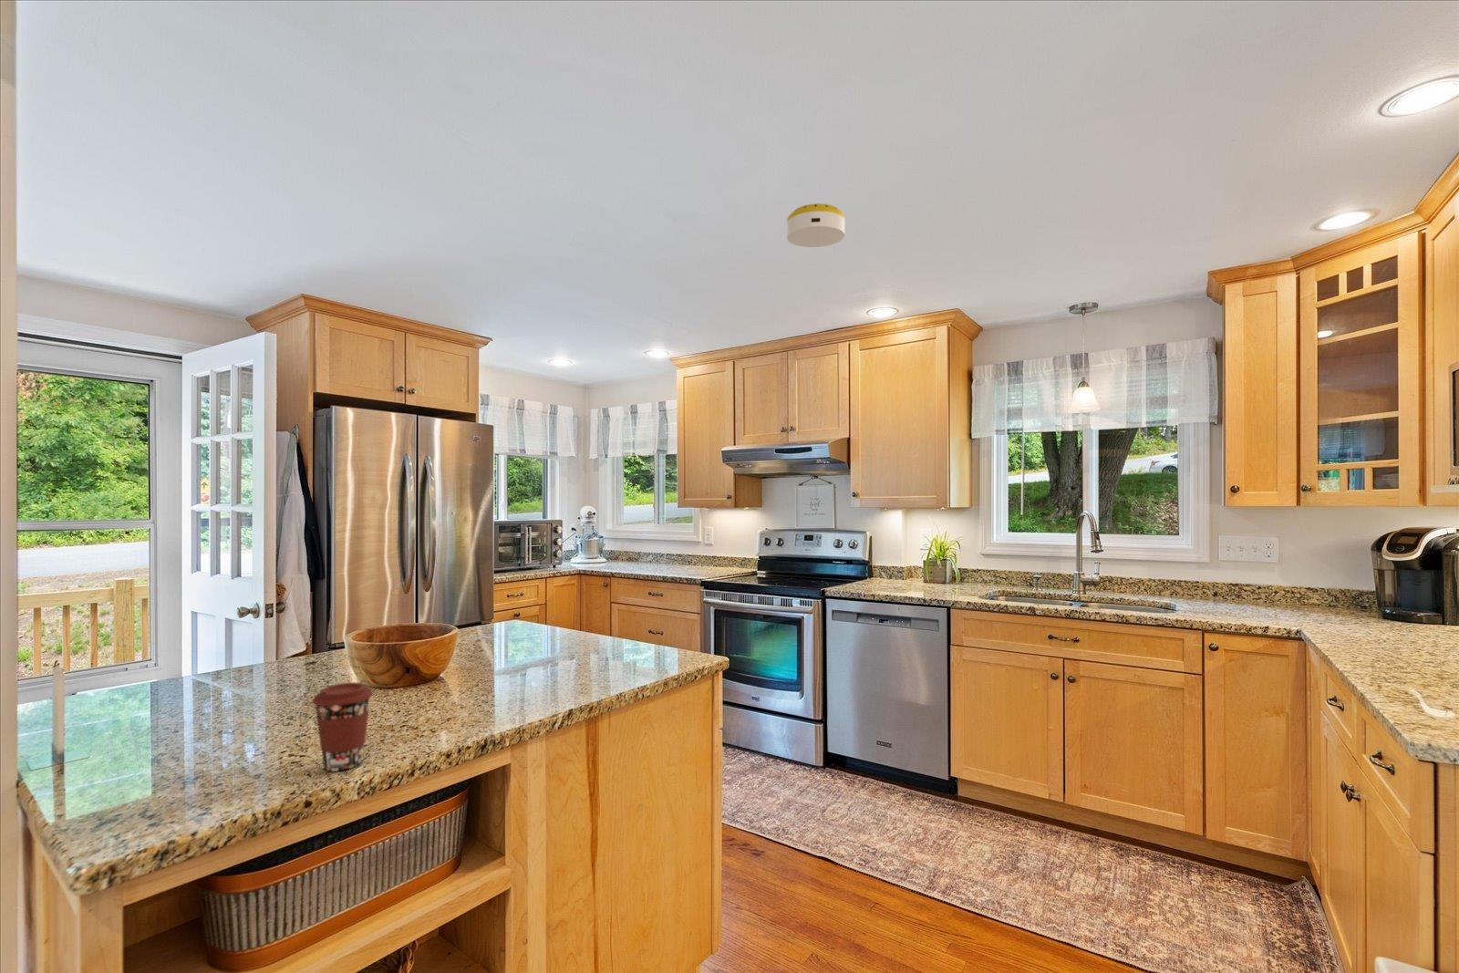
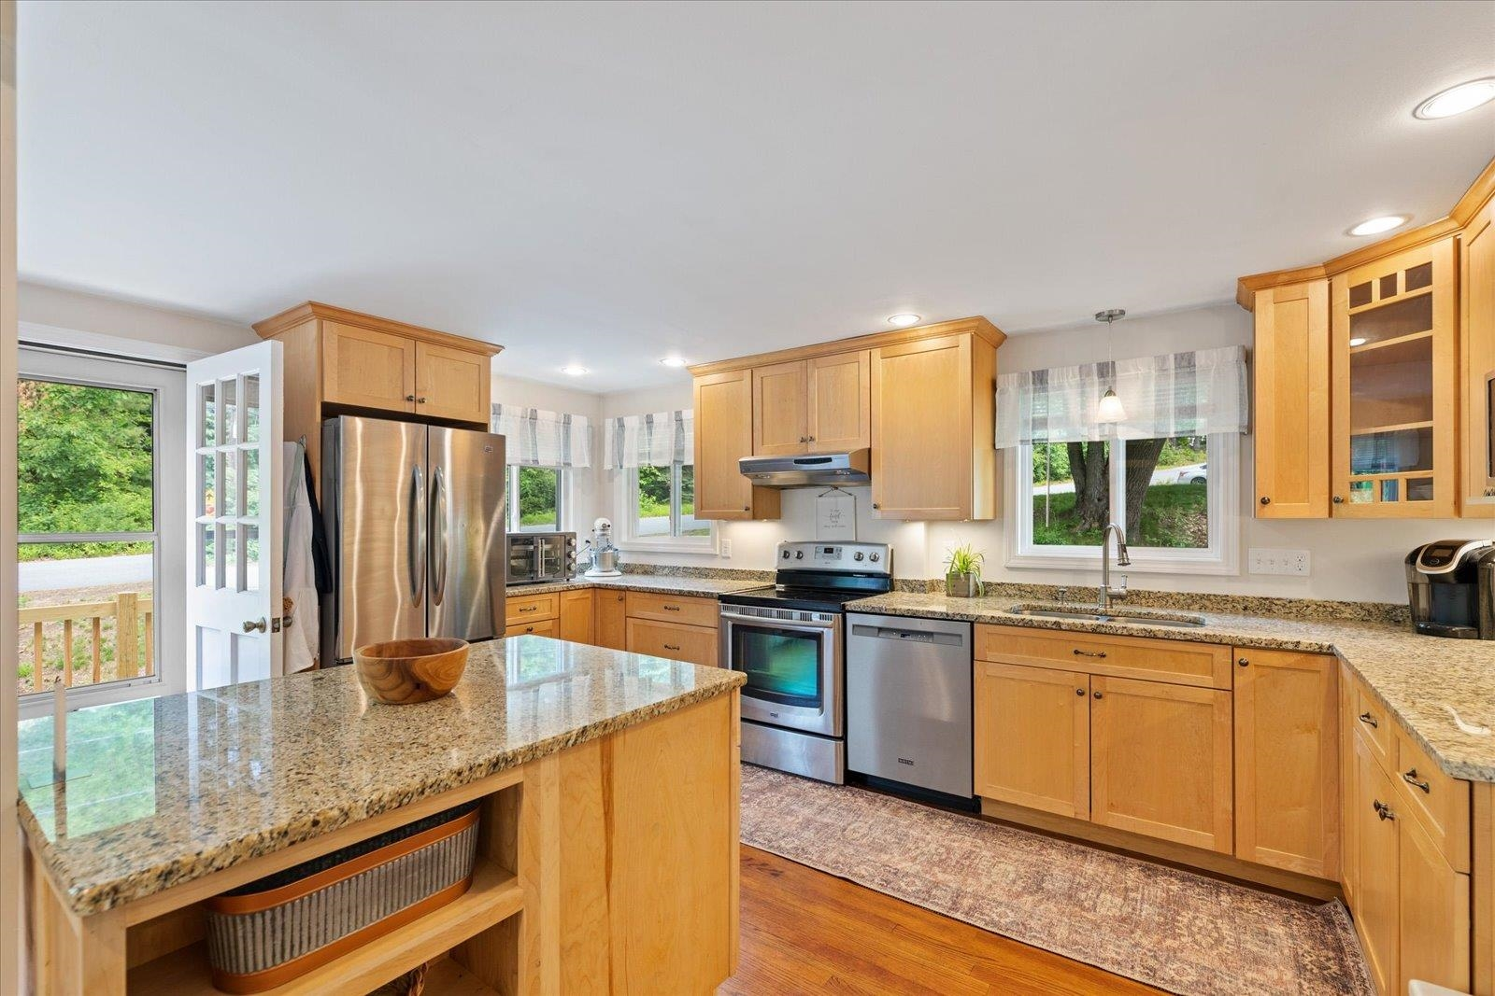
- coffee cup (343, 725)
- smoke detector (815, 225)
